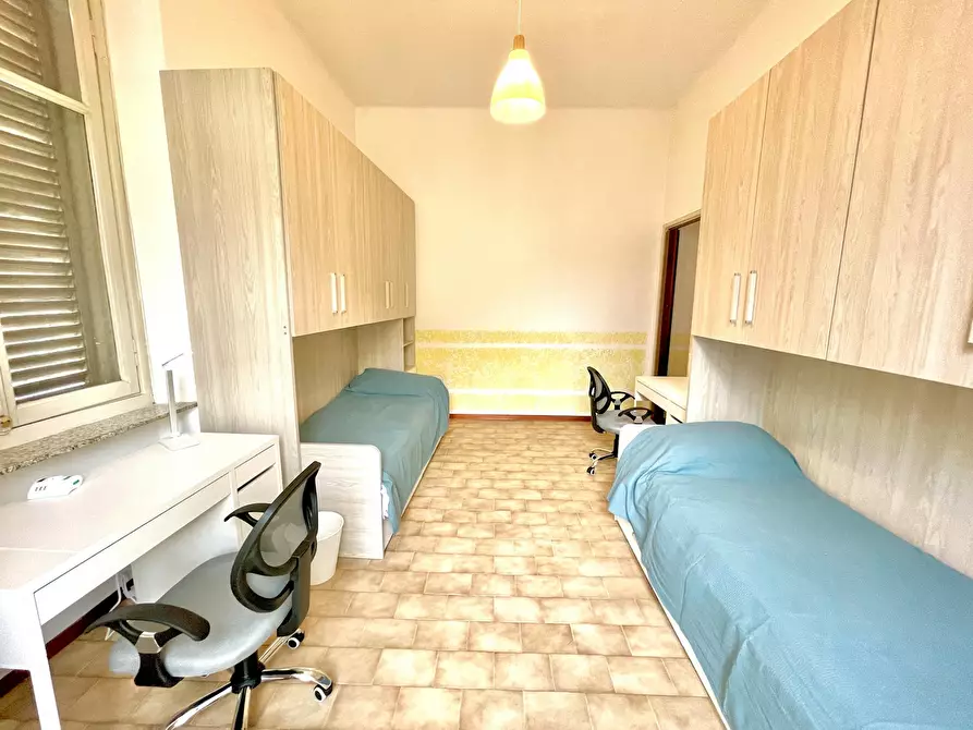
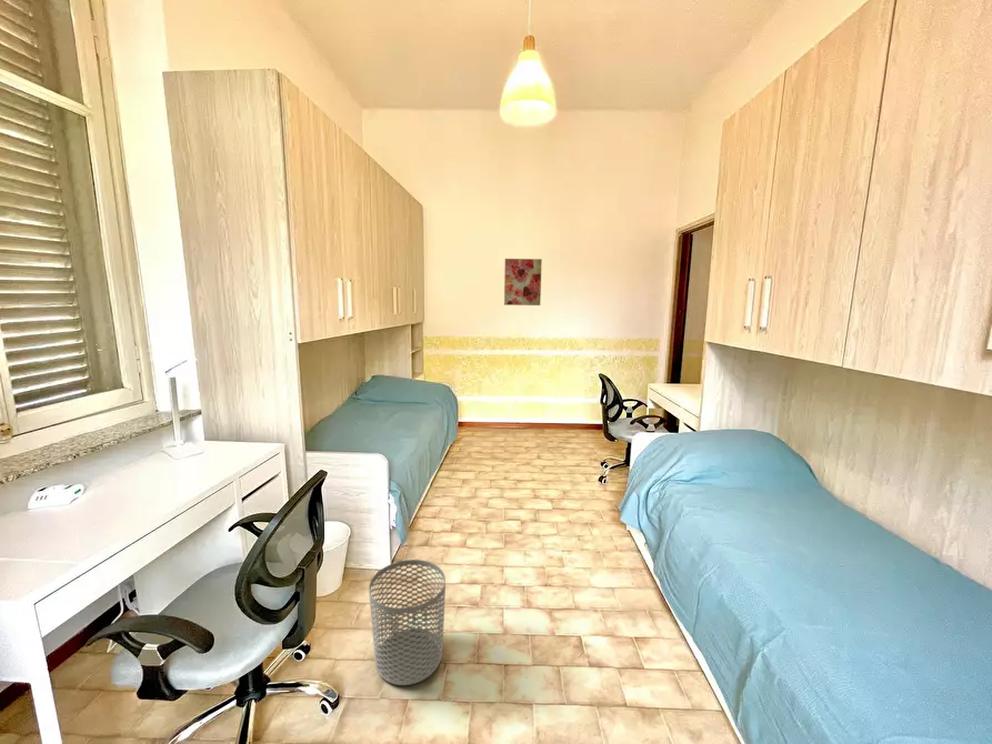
+ waste bin (408, 621)
+ wall art (522, 282)
